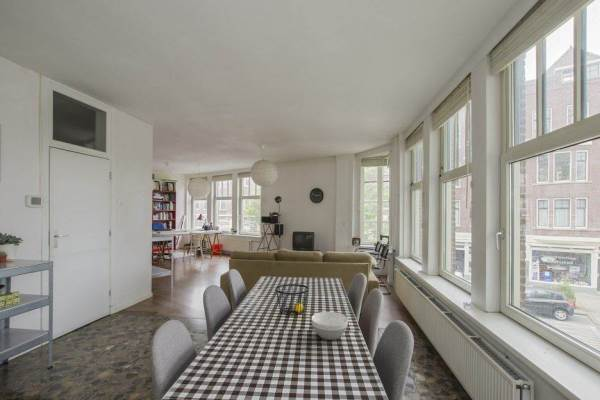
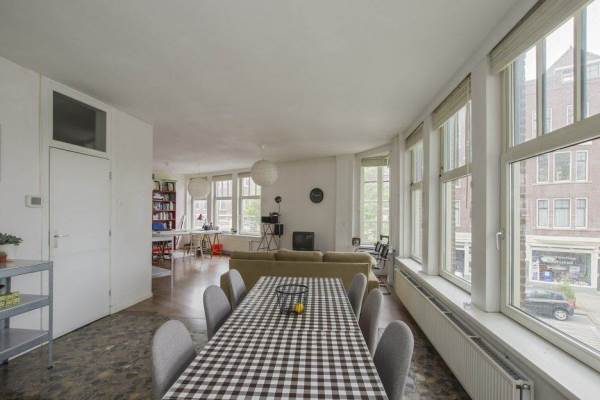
- bowl (329, 326)
